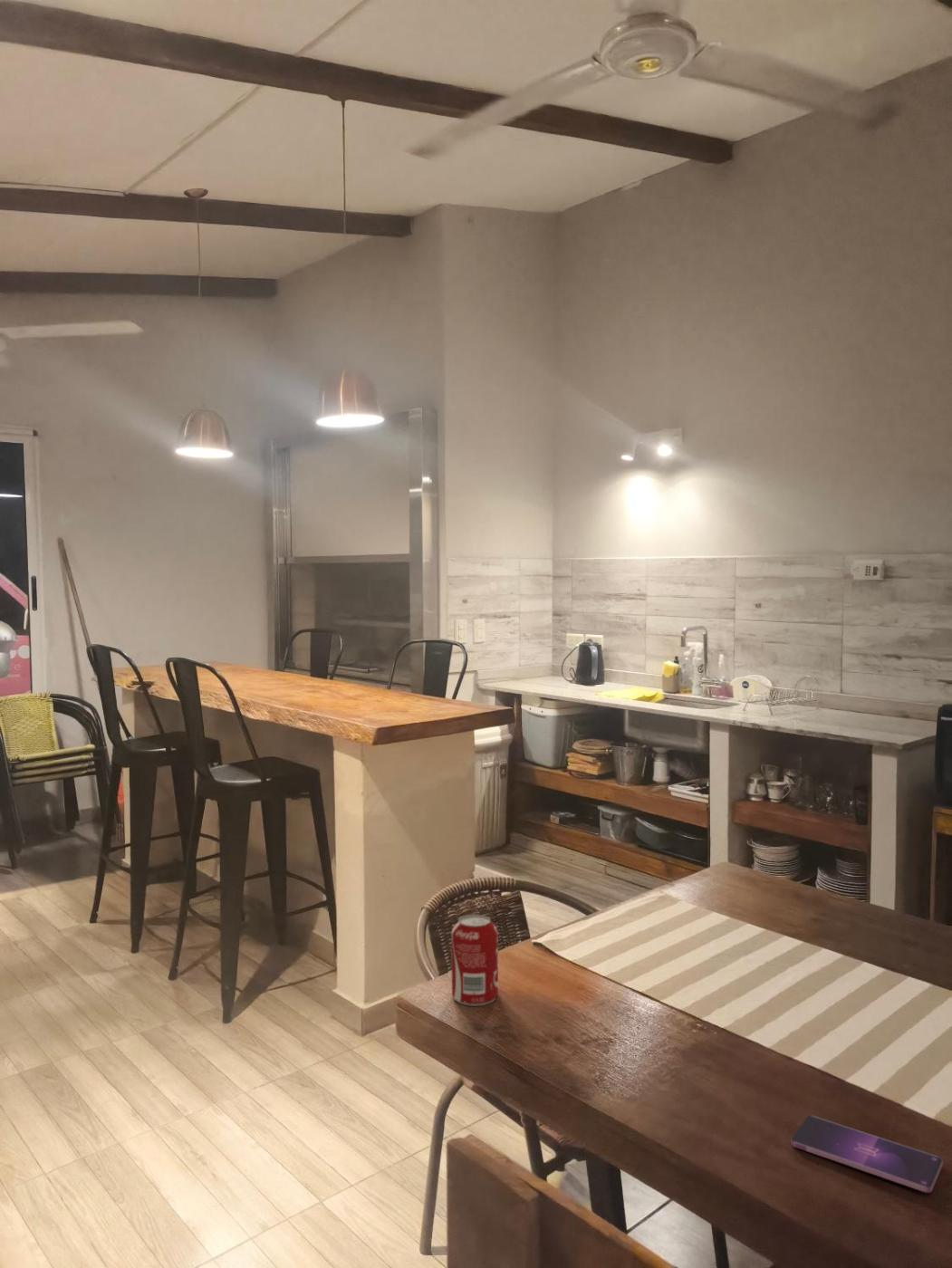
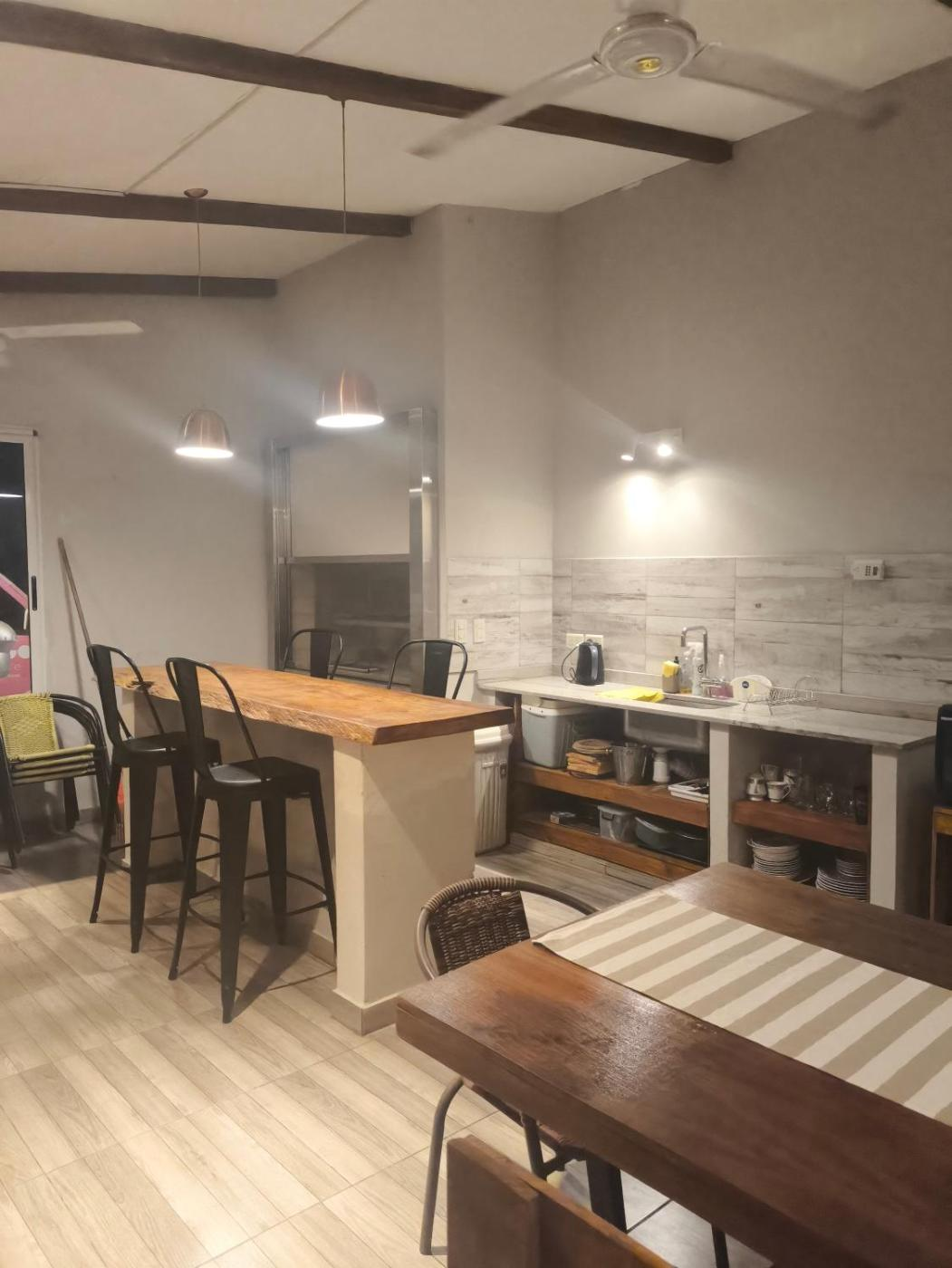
- smartphone (865, 1151)
- beverage can (475, 958)
